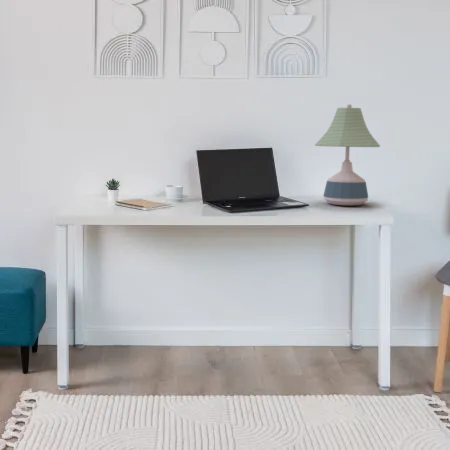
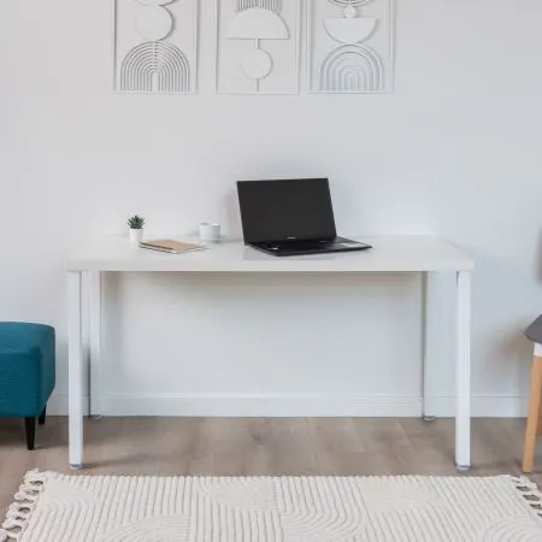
- desk lamp (347, 154)
